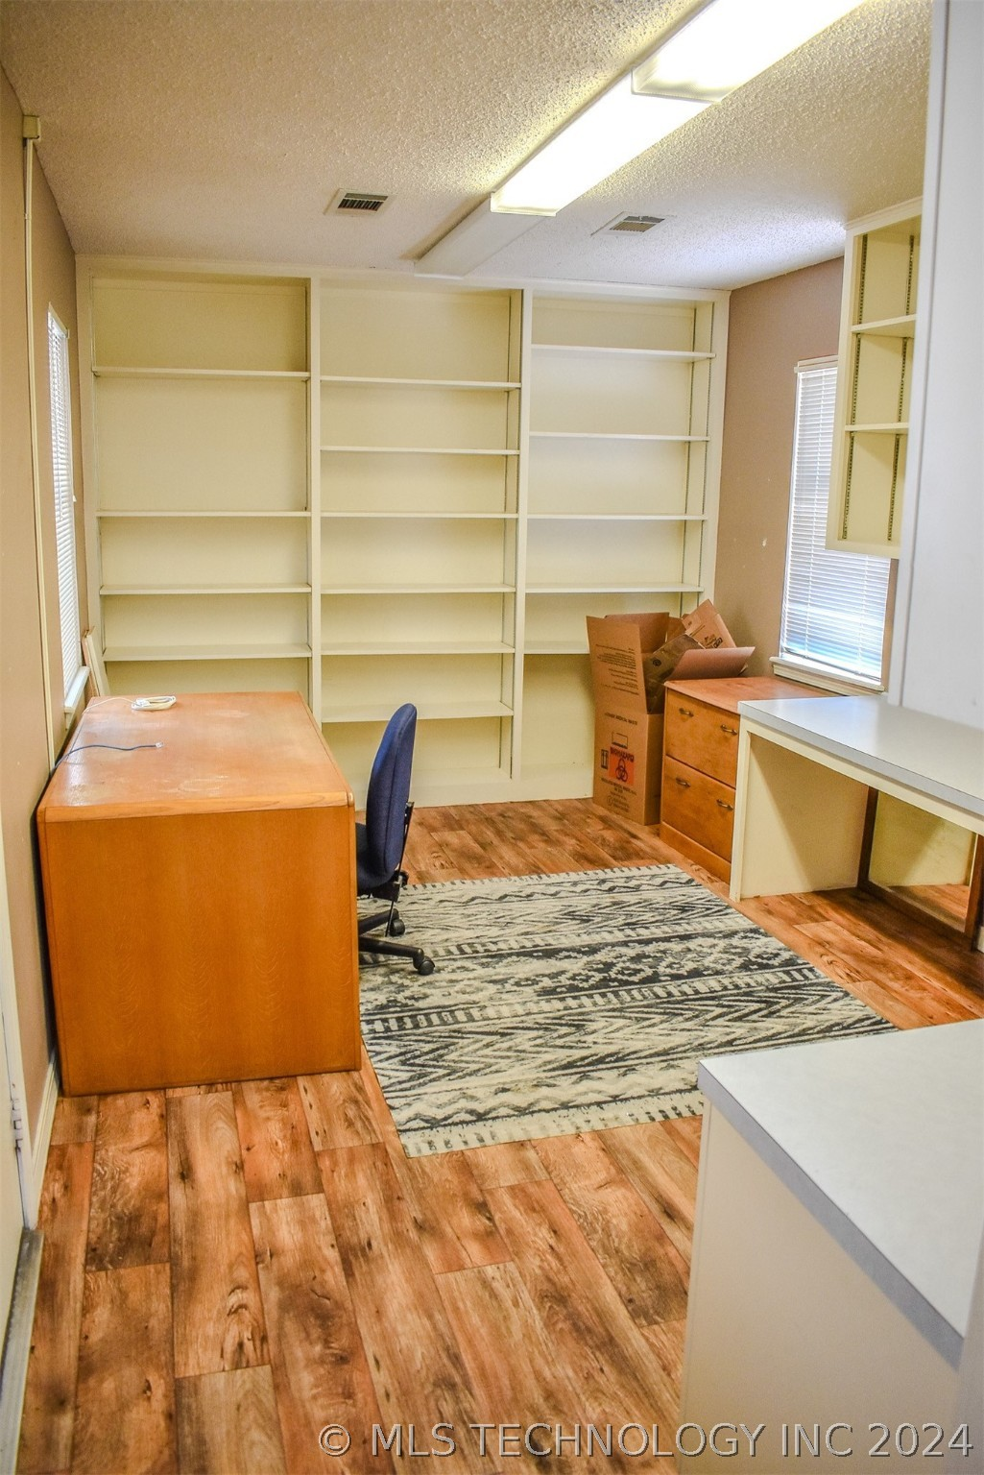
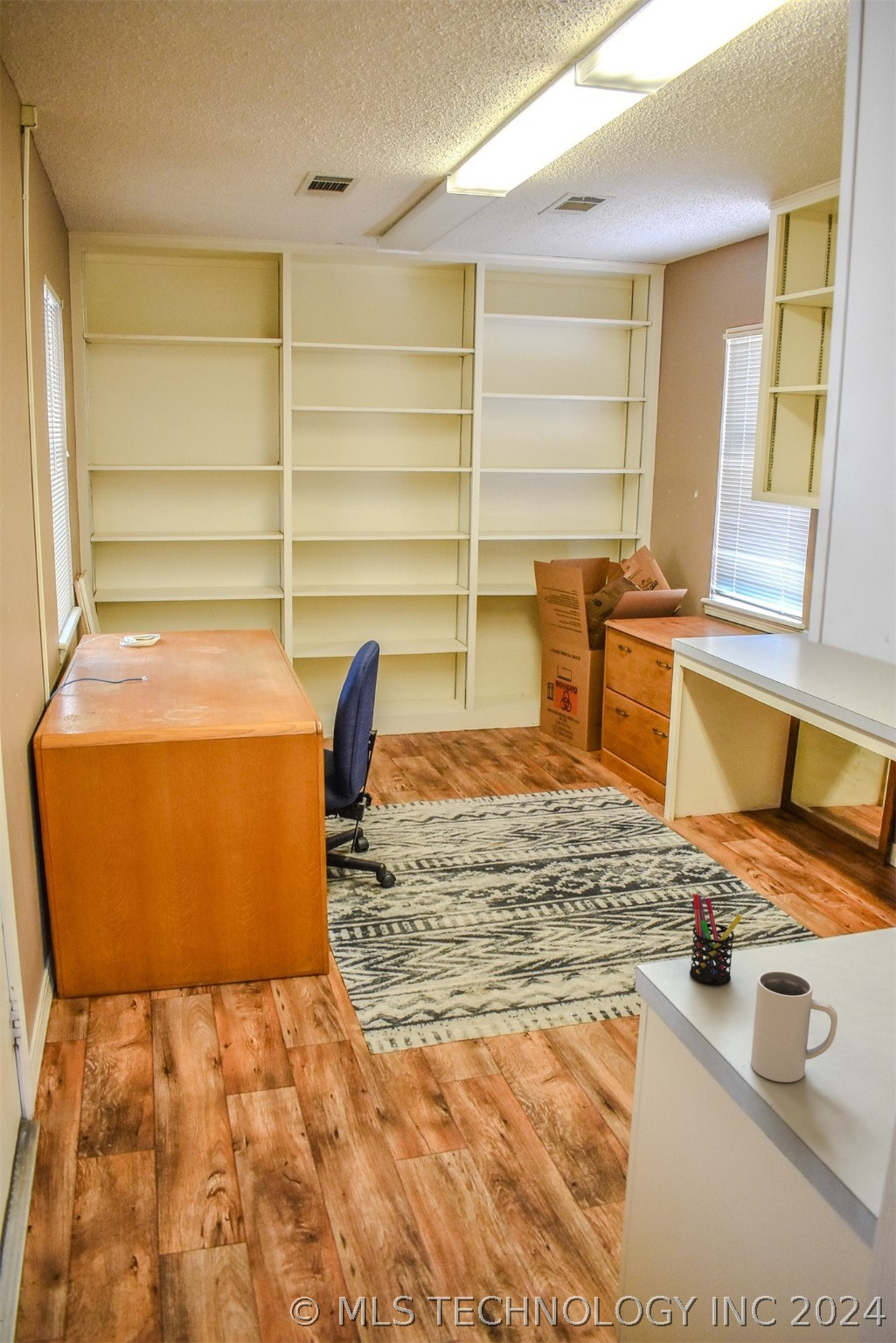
+ mug (794, 1028)
+ pen holder (709, 938)
